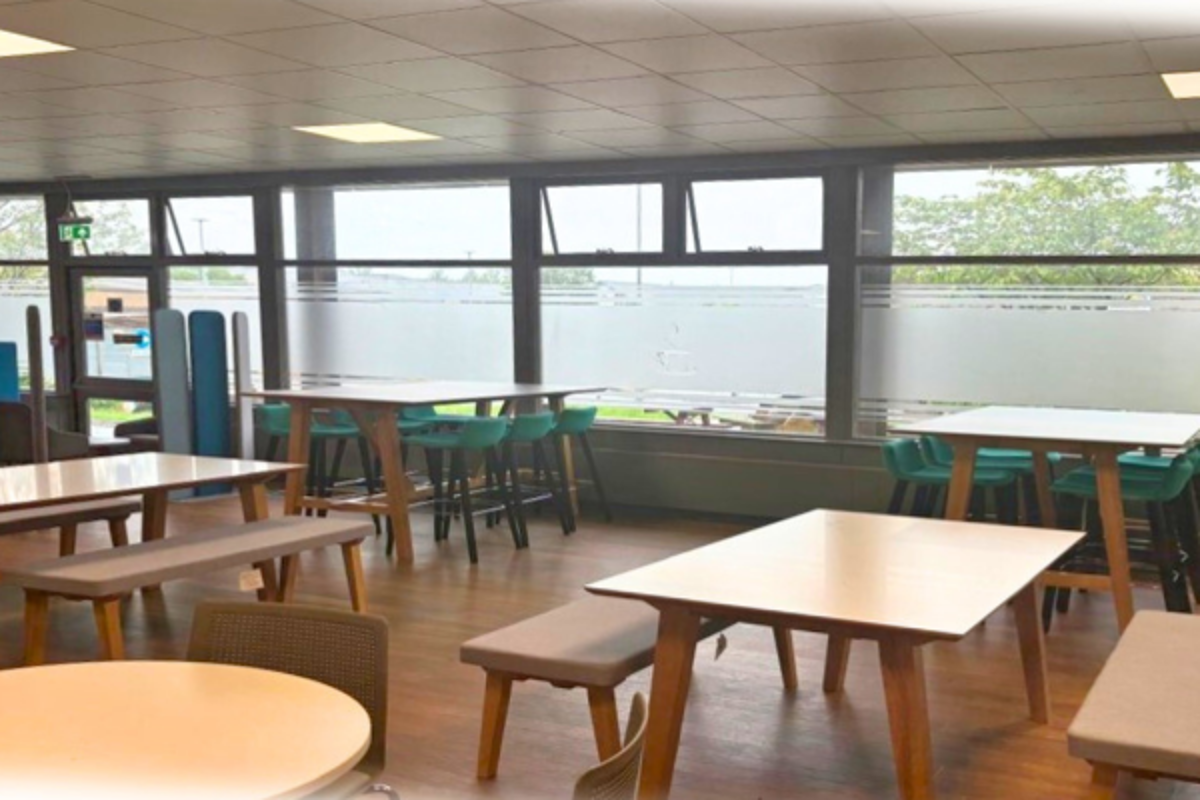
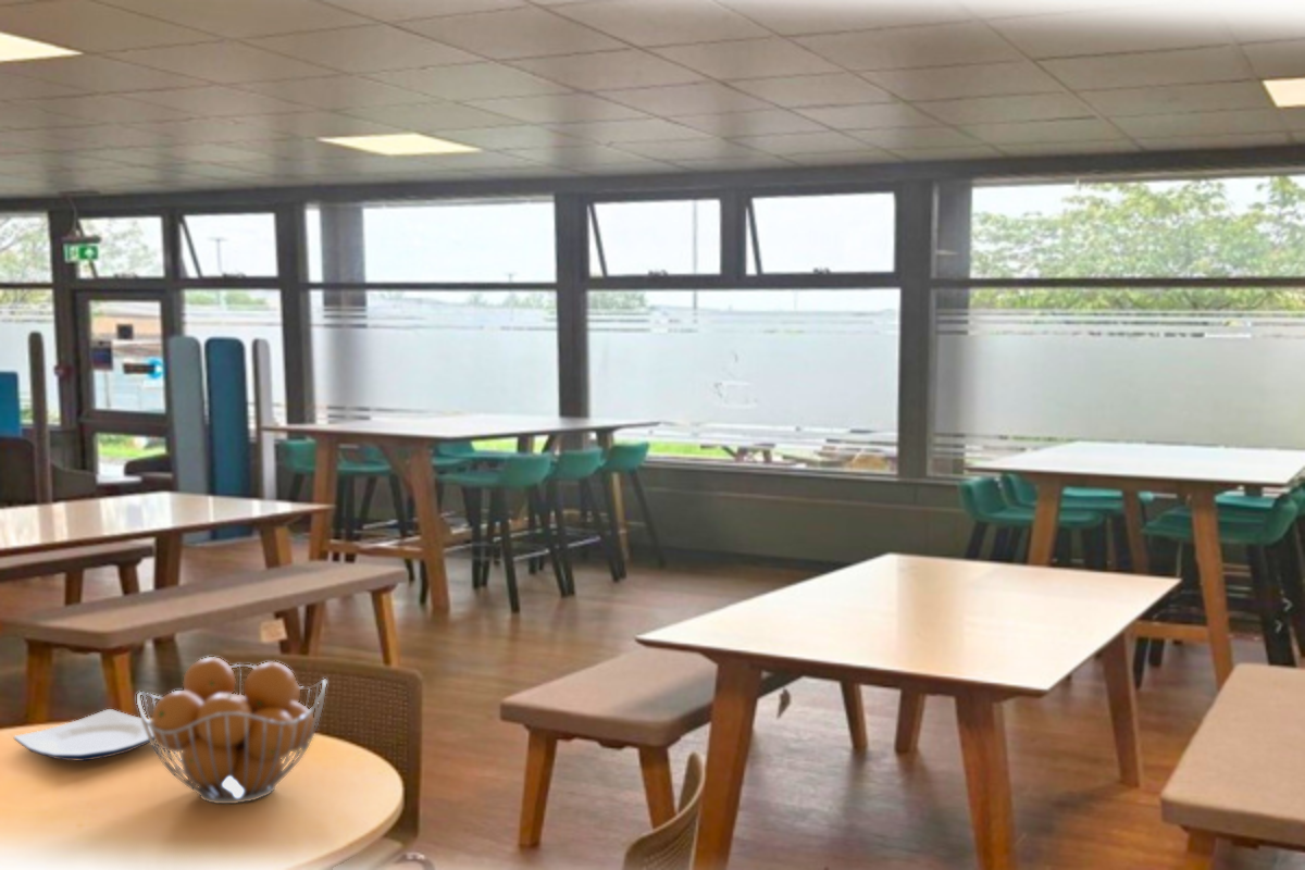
+ plate (96, 737)
+ fruit basket (234, 725)
